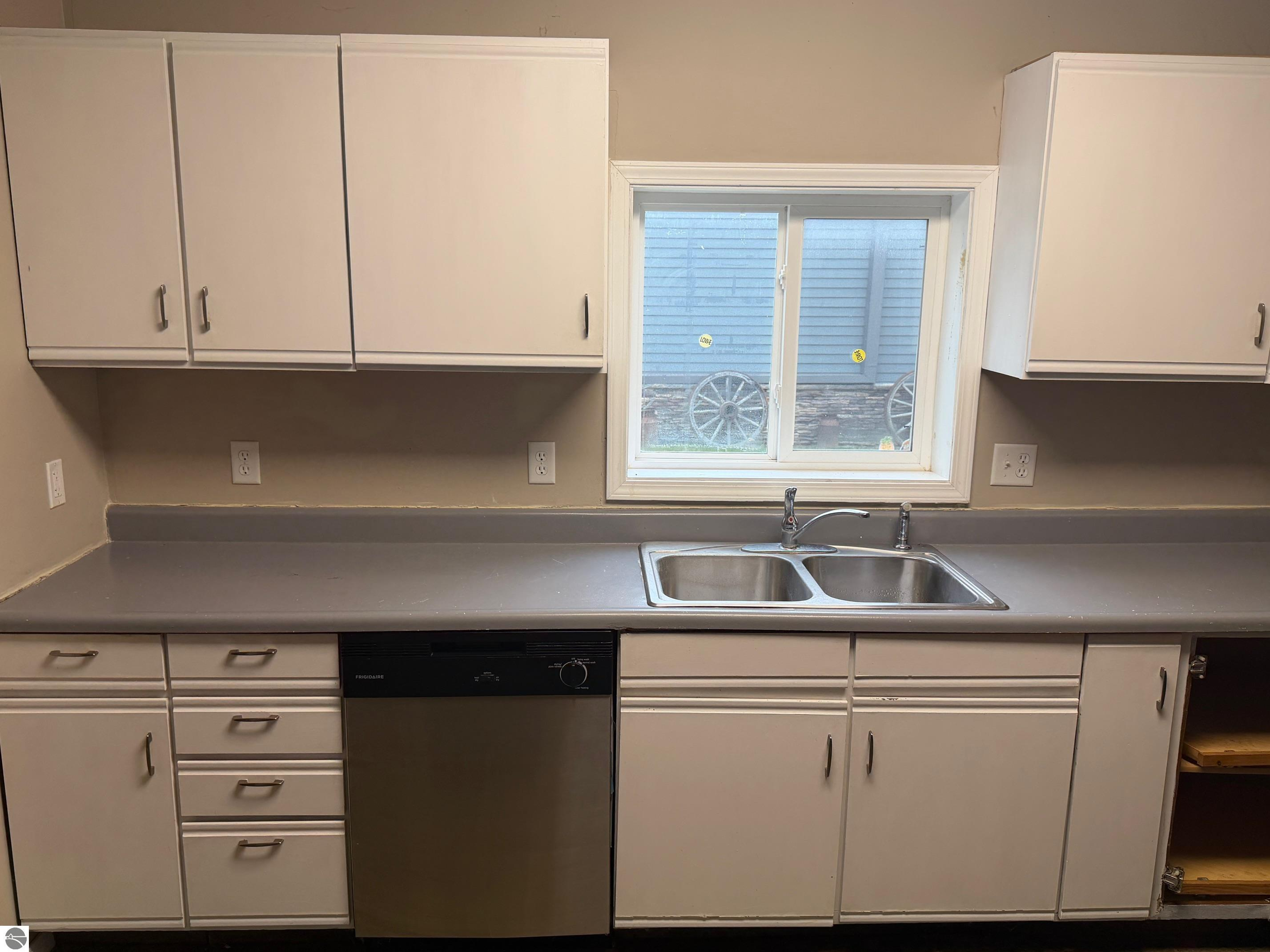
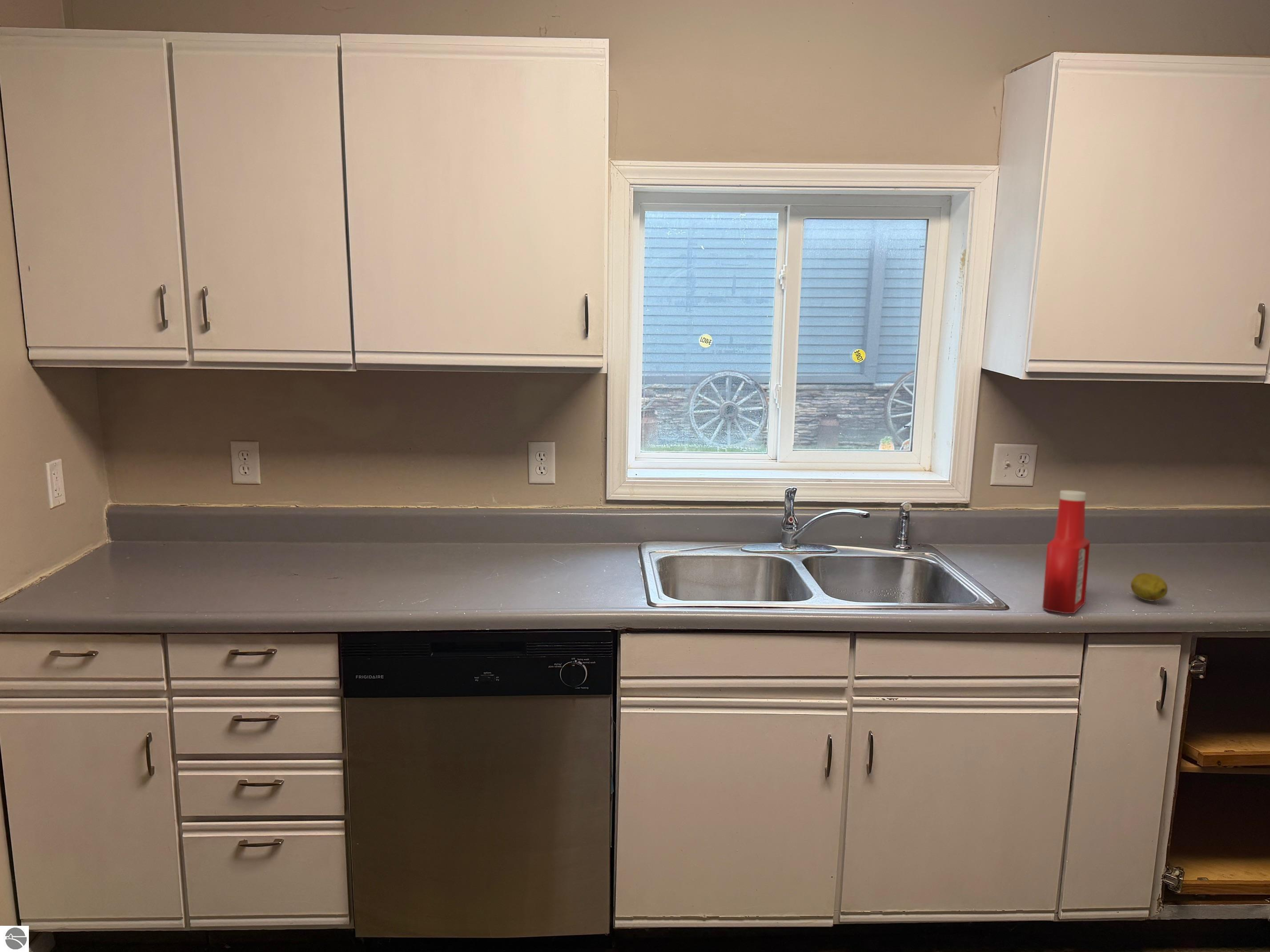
+ soap bottle (1068, 549)
+ fruit (1148, 586)
